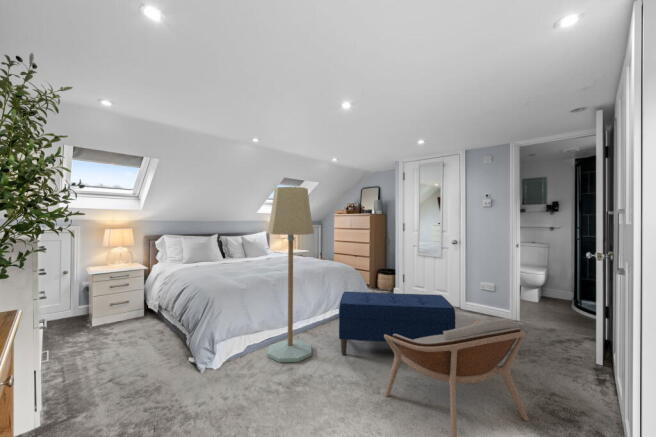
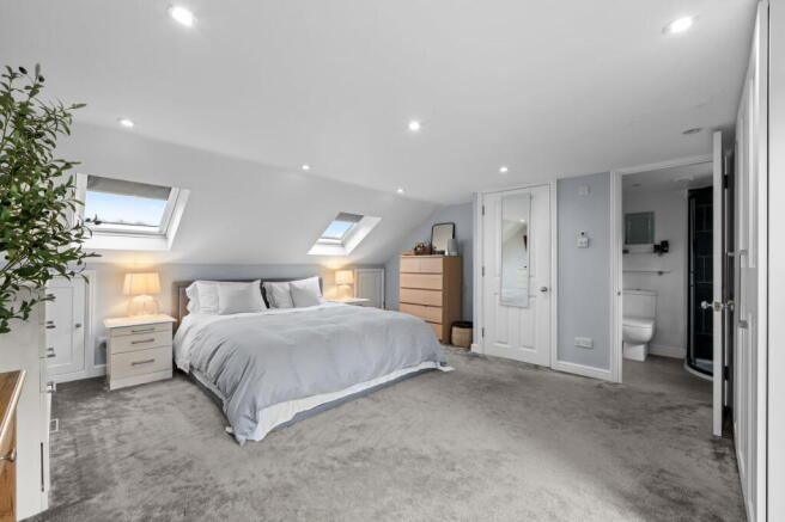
- bench (393, 323)
- armchair (460, 358)
- floor lamp (290, 270)
